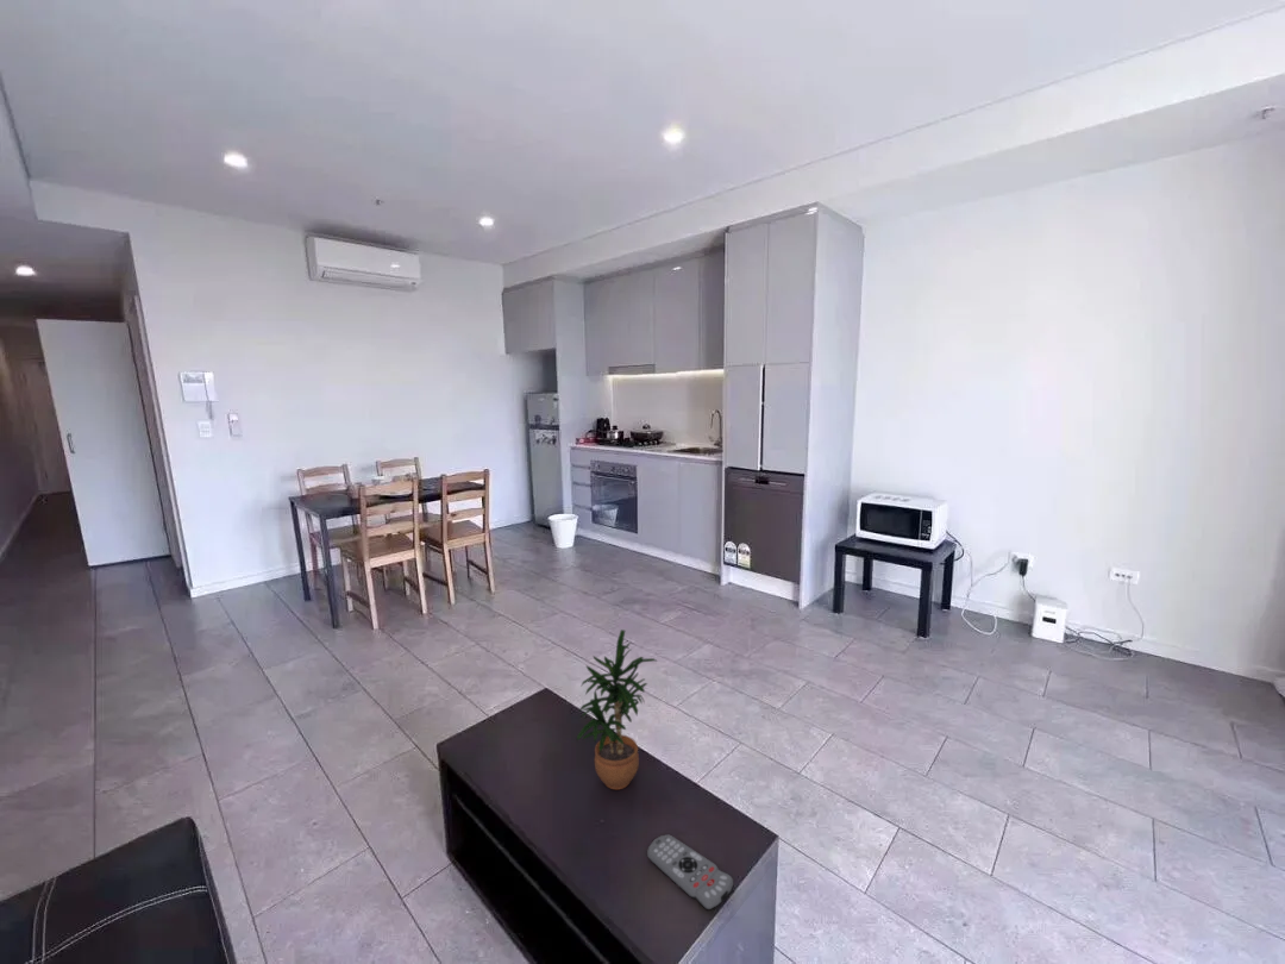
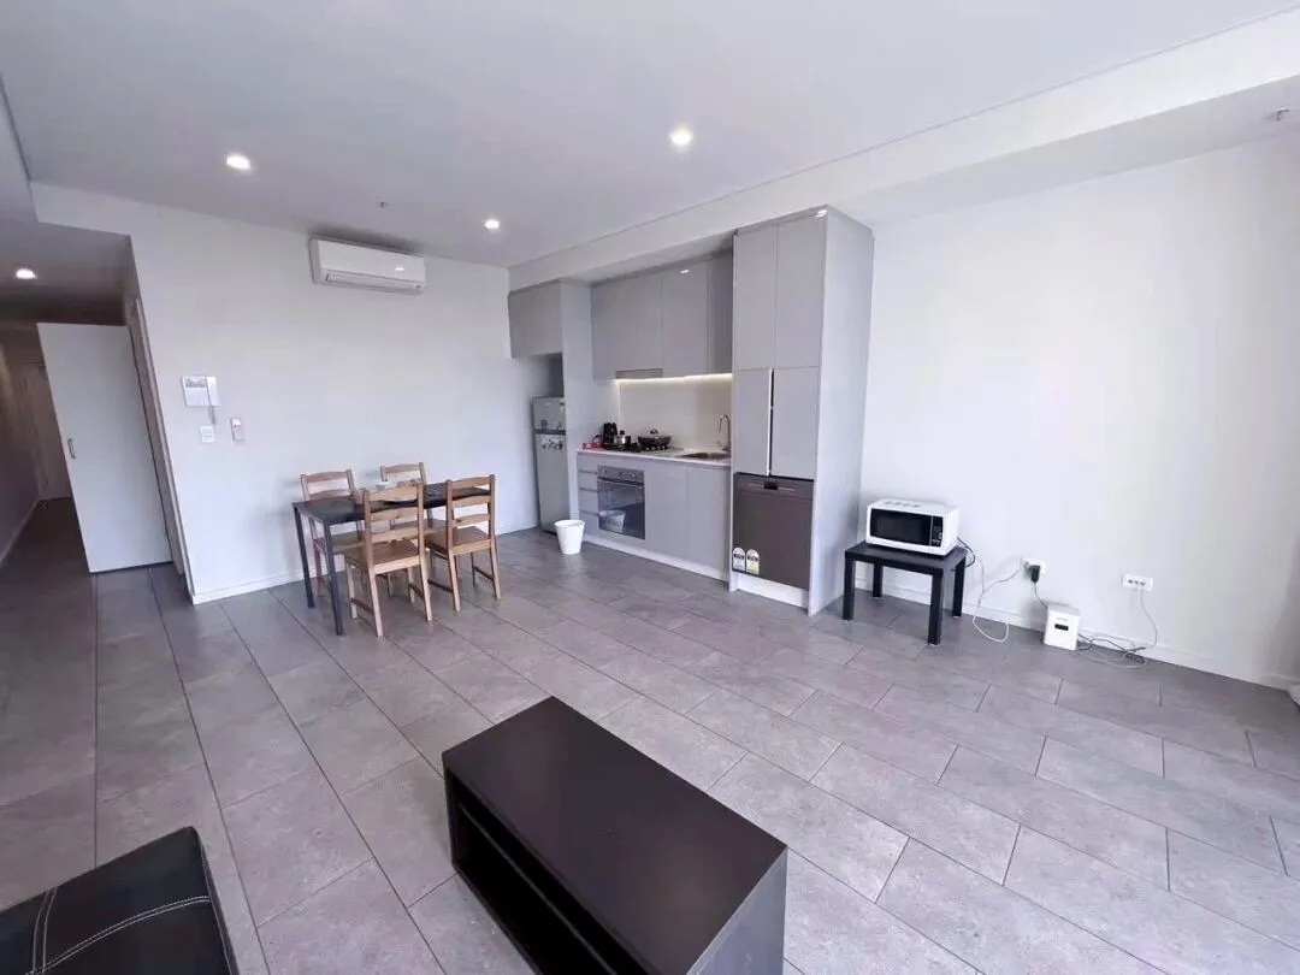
- potted plant (615, 715)
- remote control (687, 868)
